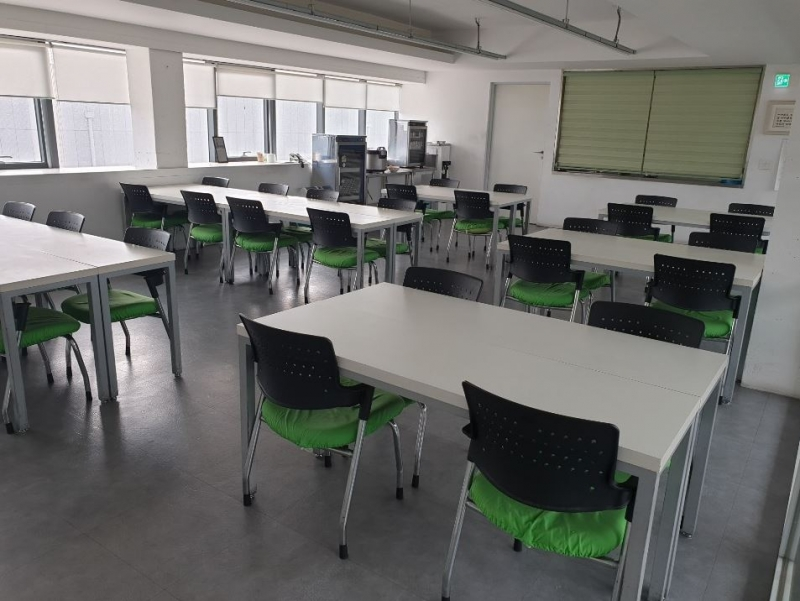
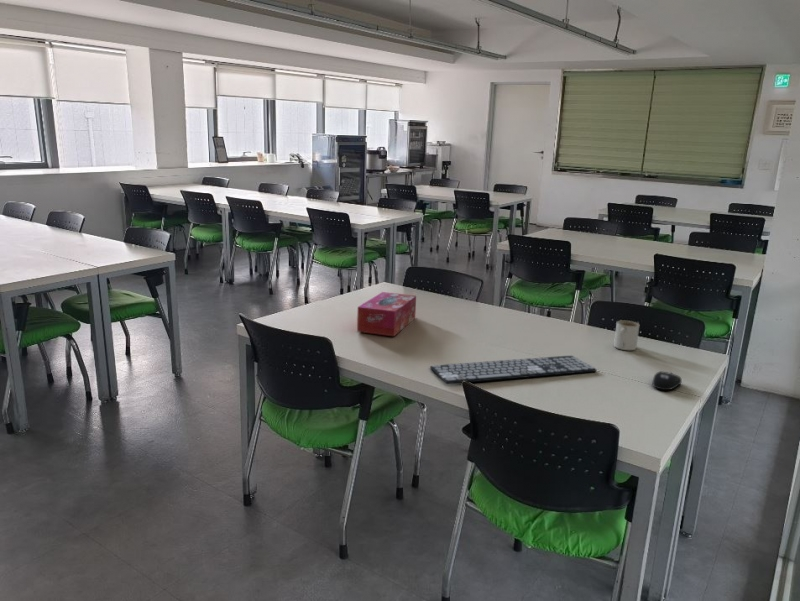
+ computer mouse (666, 379)
+ mug (625, 336)
+ tissue box (387, 312)
+ keyboard (513, 367)
